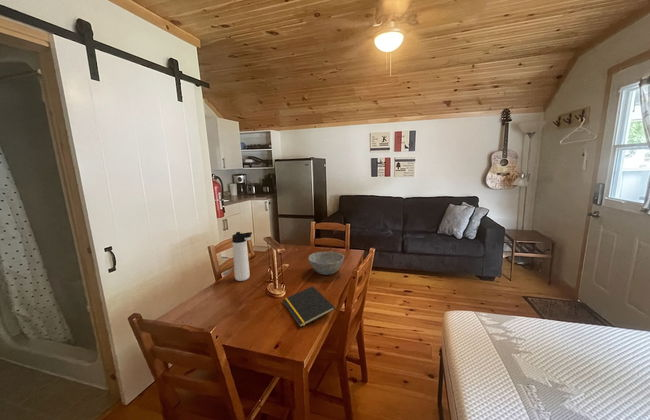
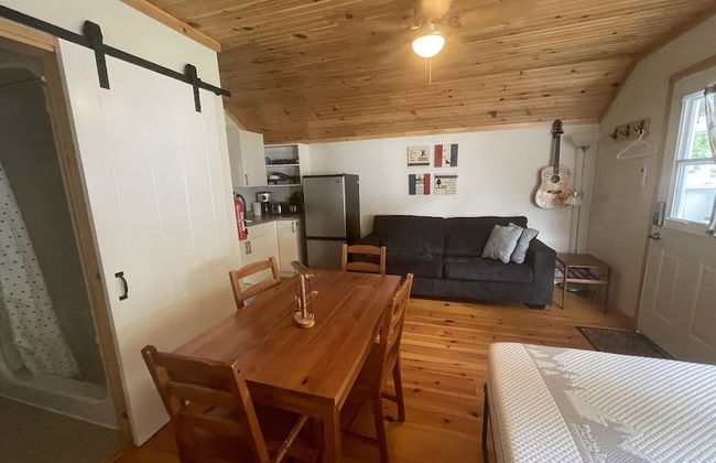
- bowl (326, 264)
- thermos bottle (243, 255)
- notepad (307, 304)
